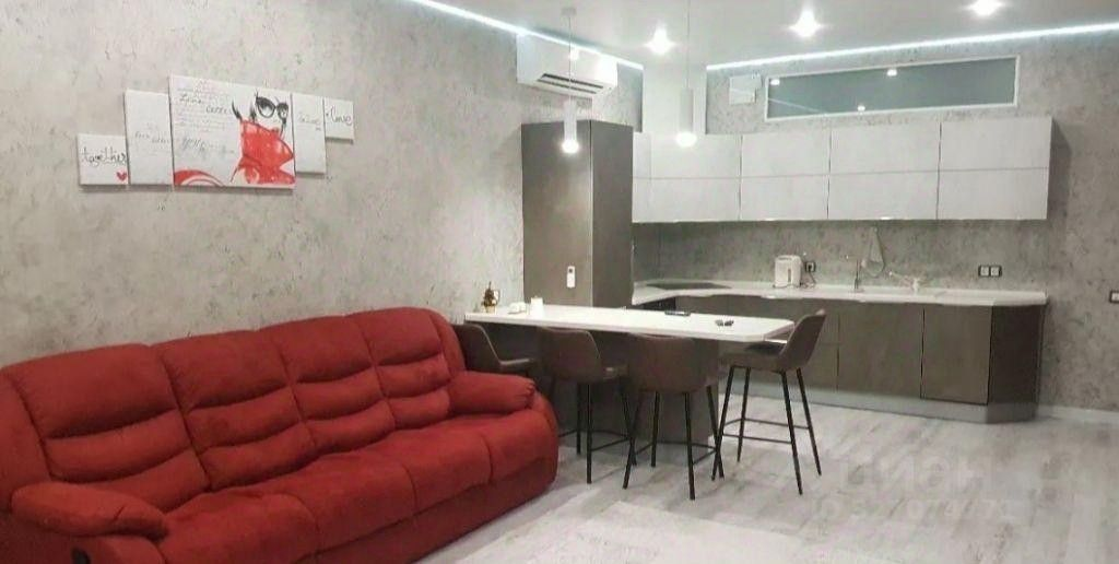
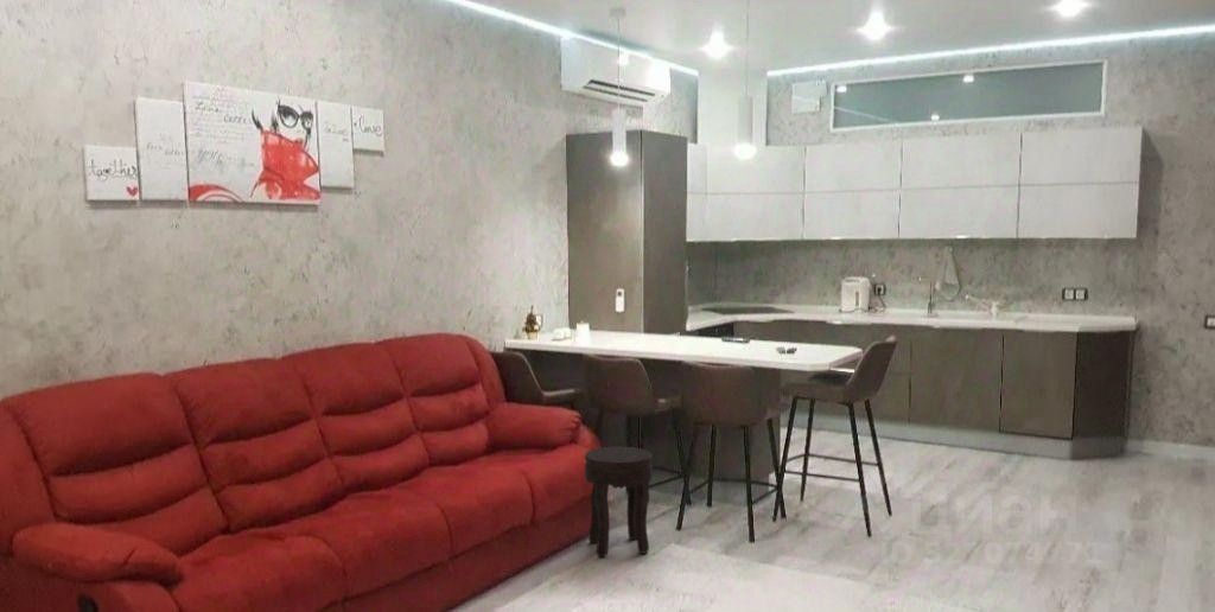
+ side table (628, 501)
